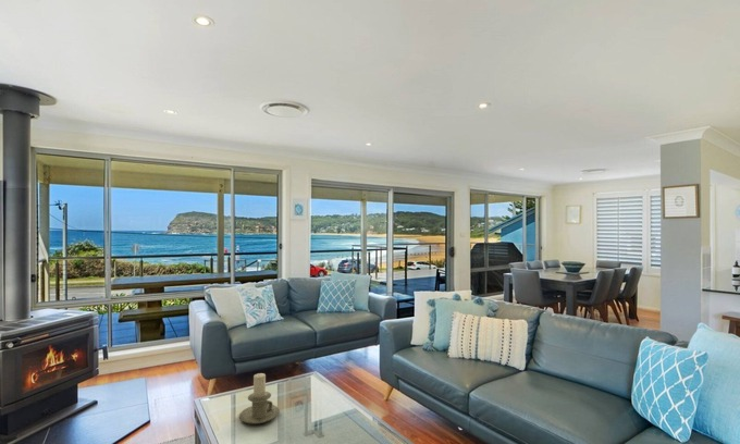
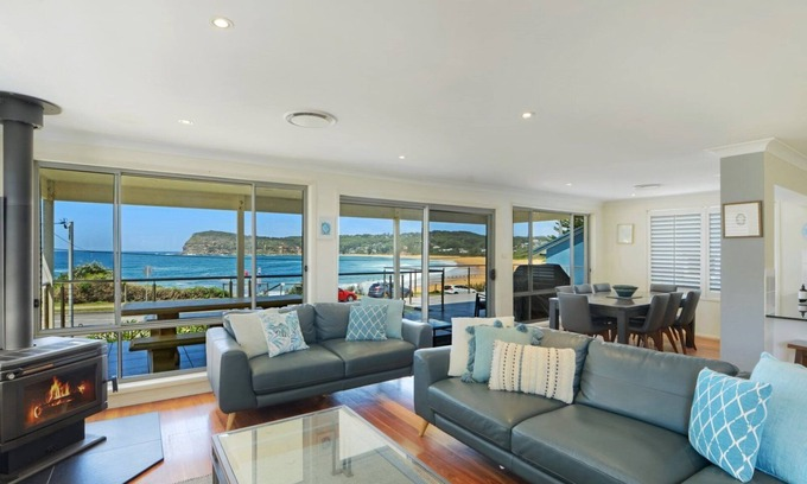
- candle holder (259, 395)
